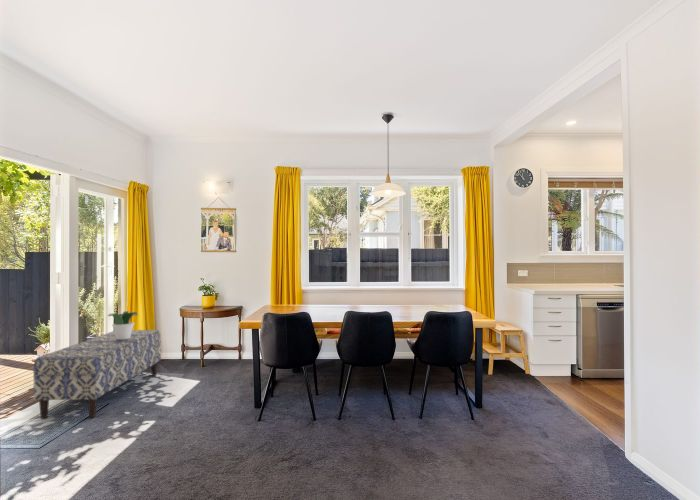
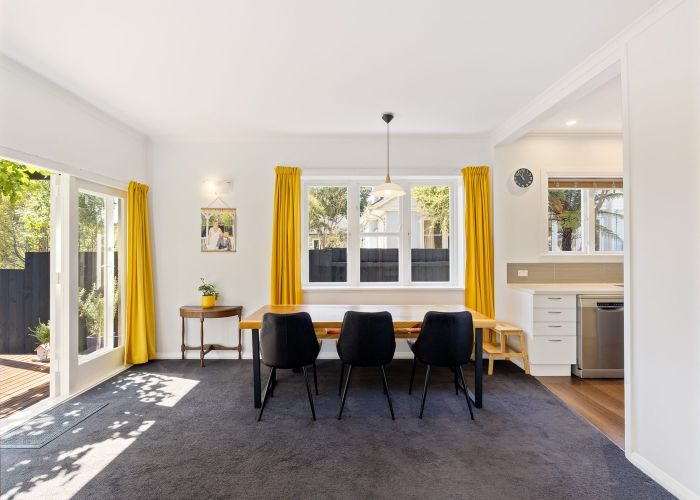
- bench (107, 367)
- potted plant (122, 326)
